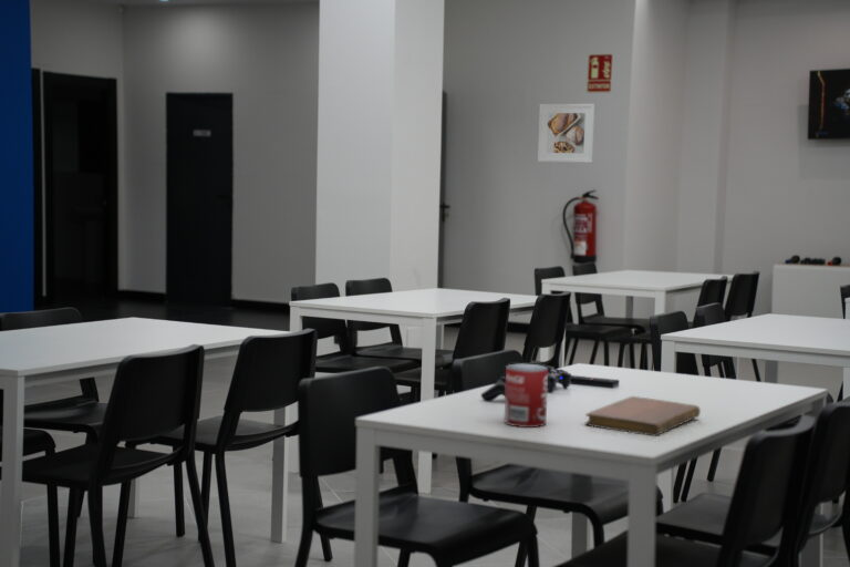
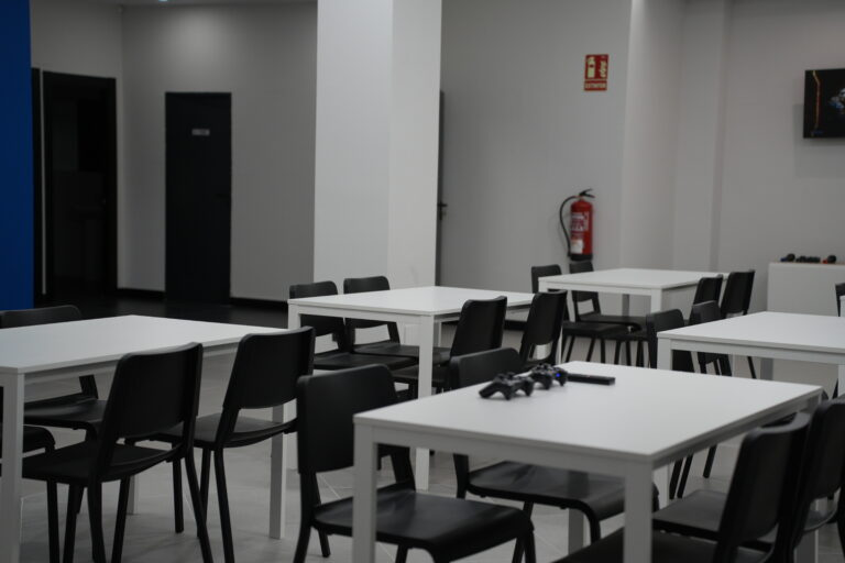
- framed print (566, 133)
- notebook (643, 414)
- soda can (526, 394)
